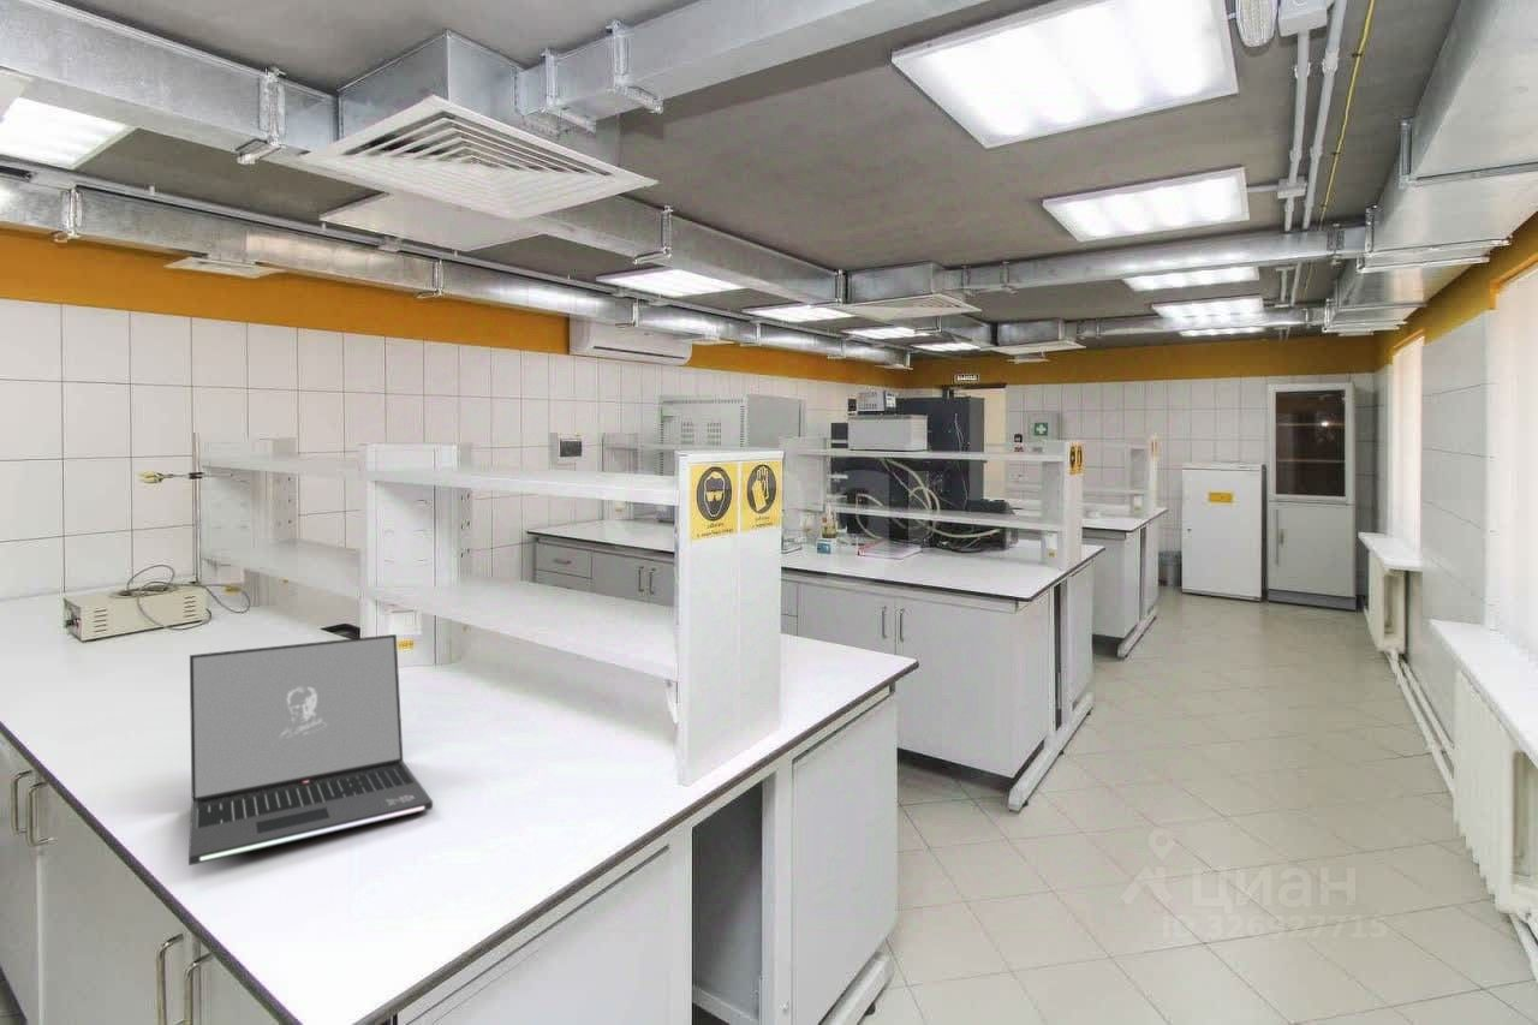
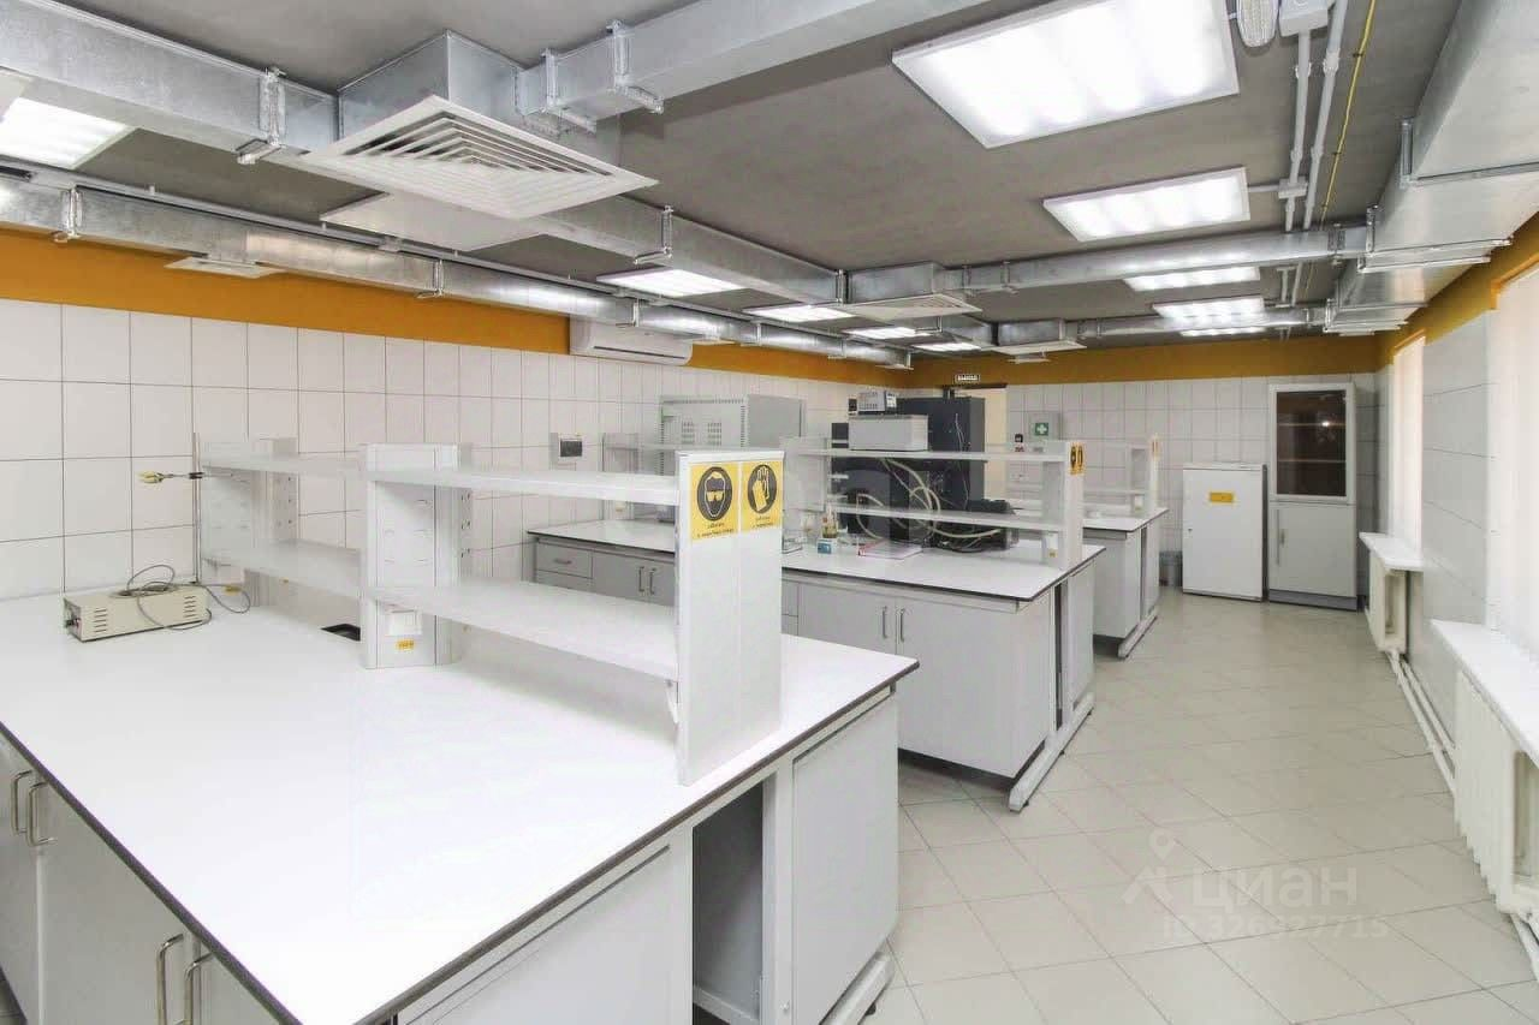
- laptop (309, 731)
